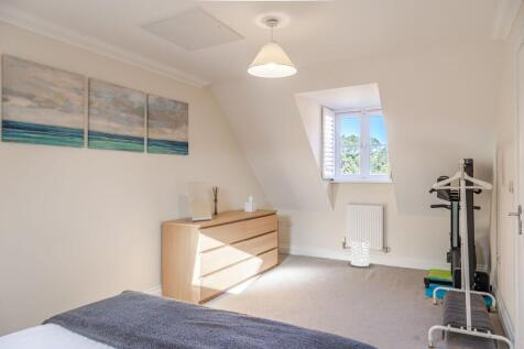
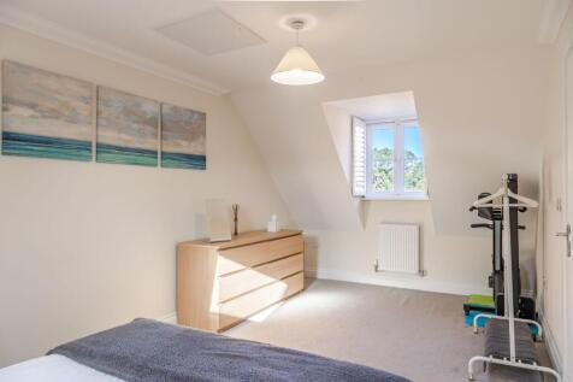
- wastebasket (359, 253)
